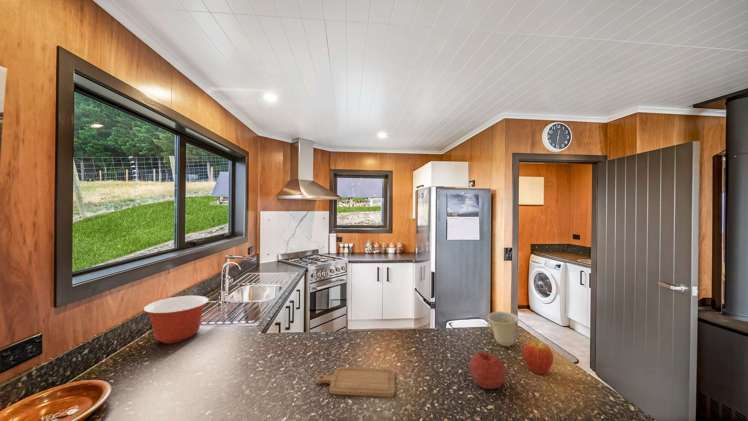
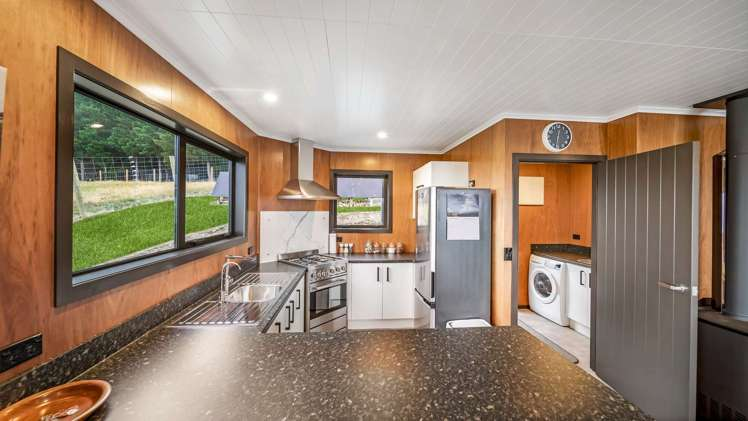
- cup (502, 329)
- mixing bowl (177, 320)
- fruit (486, 367)
- fruit (537, 356)
- chopping board (355, 380)
